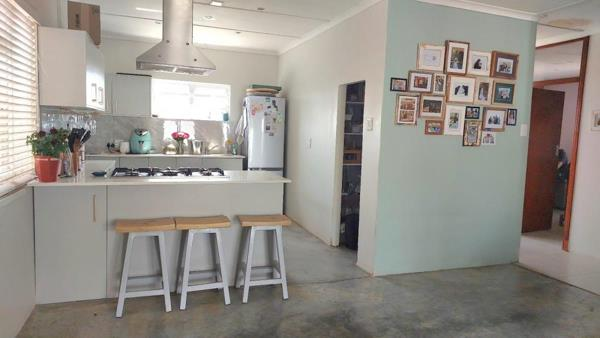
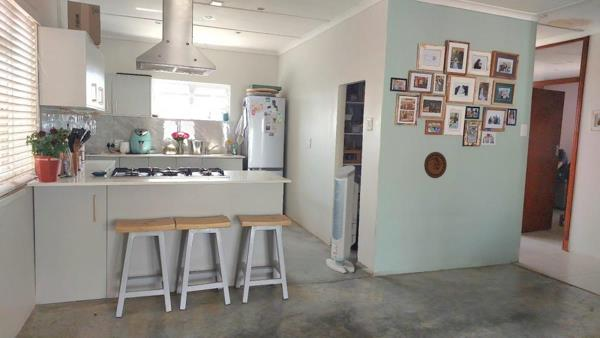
+ air purifier (342, 216)
+ decorative plate (435, 165)
